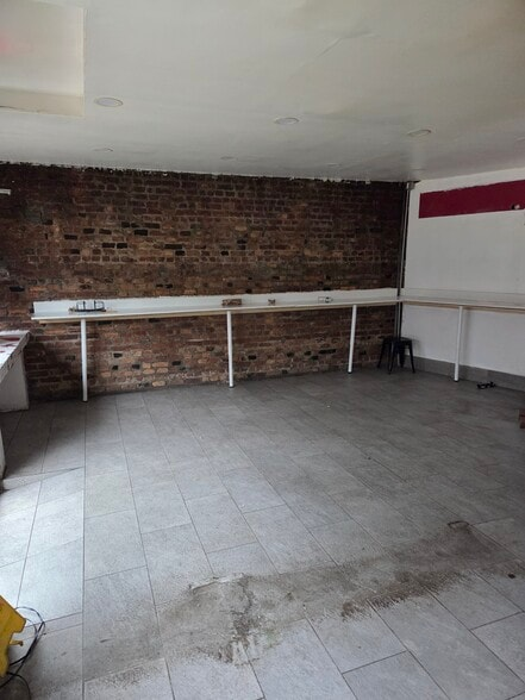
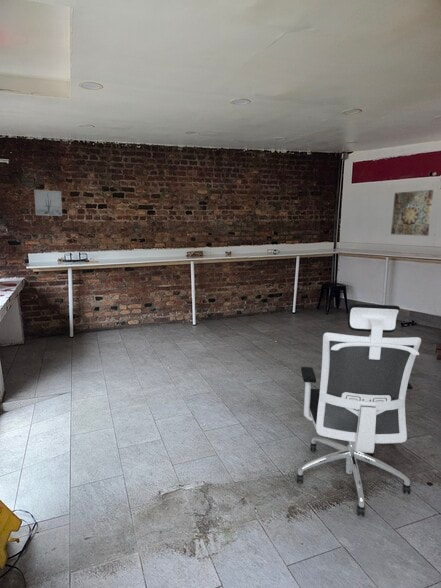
+ wall art (411, 213)
+ office chair (357, 392)
+ wall art (48, 203)
